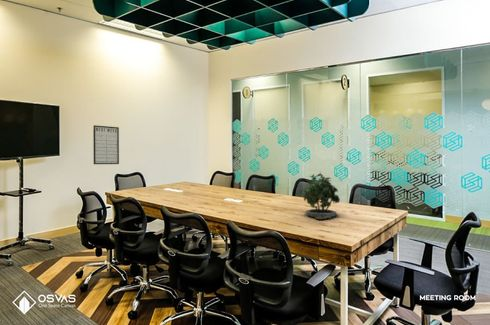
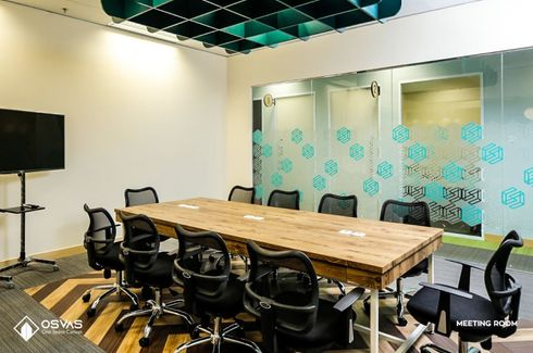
- writing board (106, 145)
- potted plant (320, 193)
